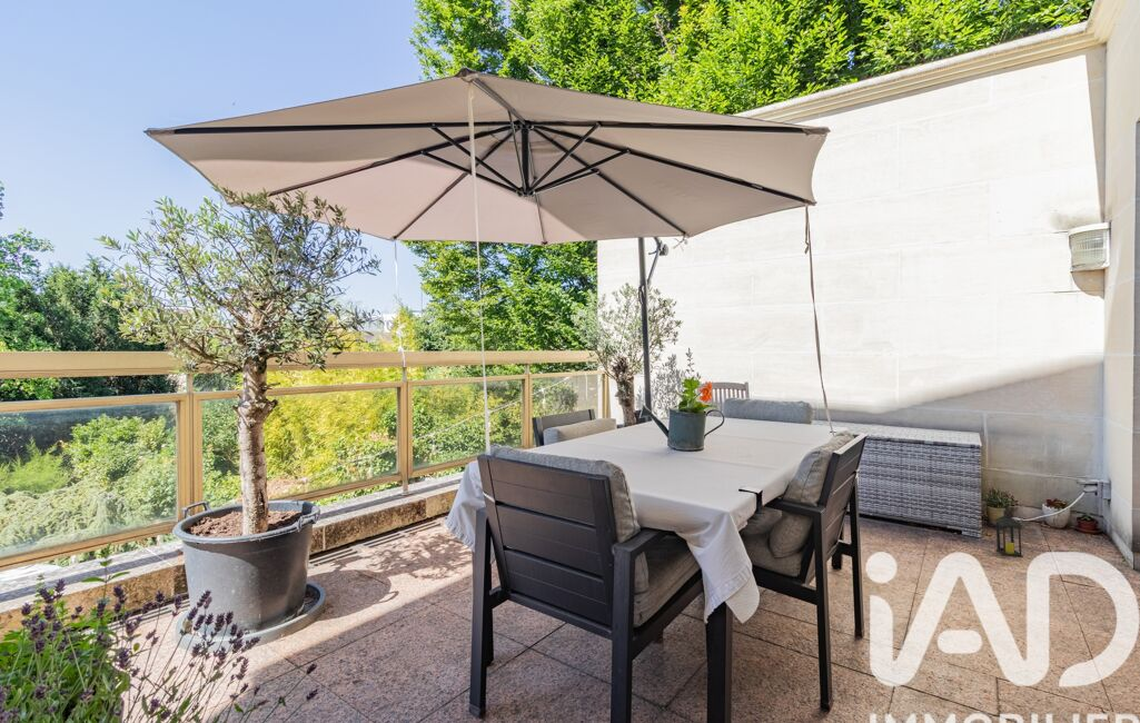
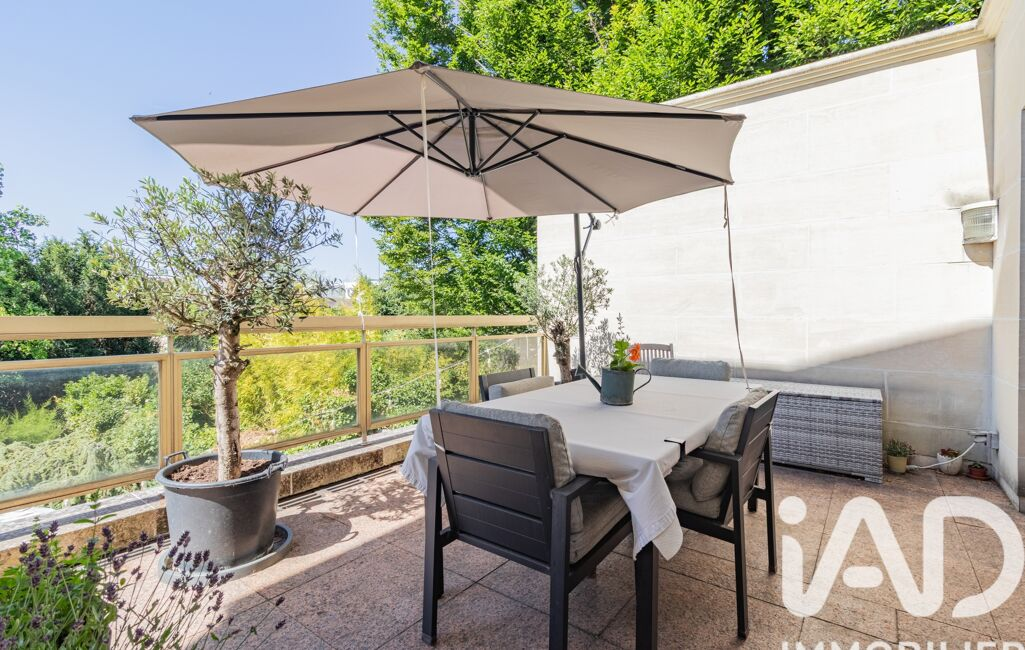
- lantern (1010, 531)
